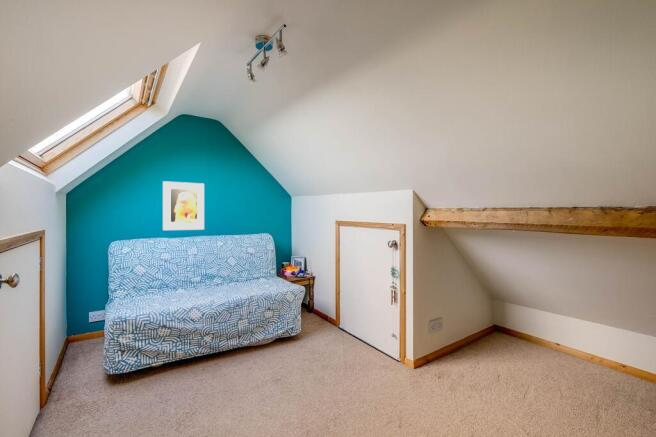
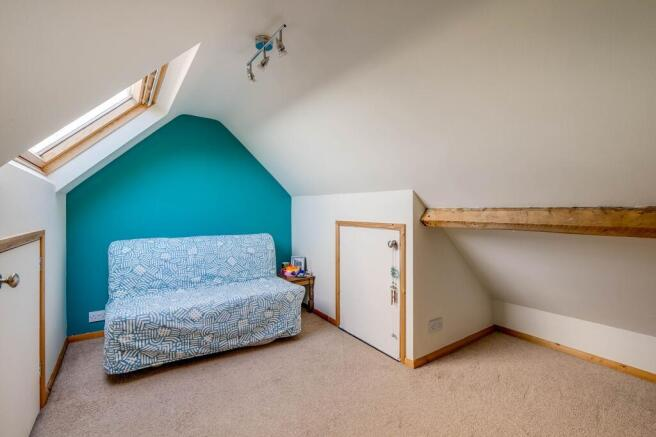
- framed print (184, 206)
